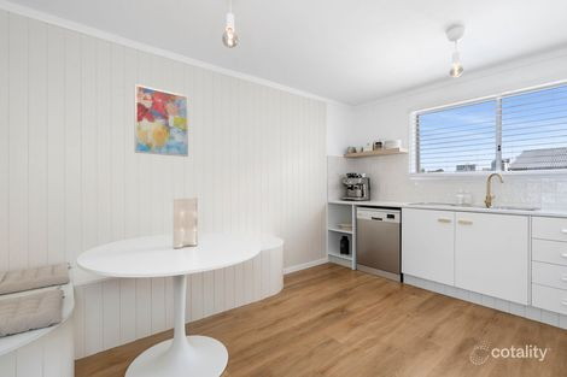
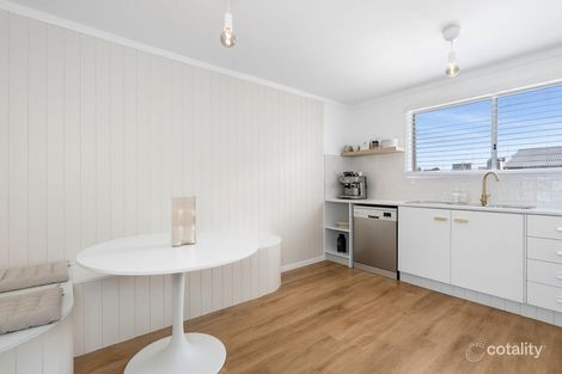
- wall art (163, 122)
